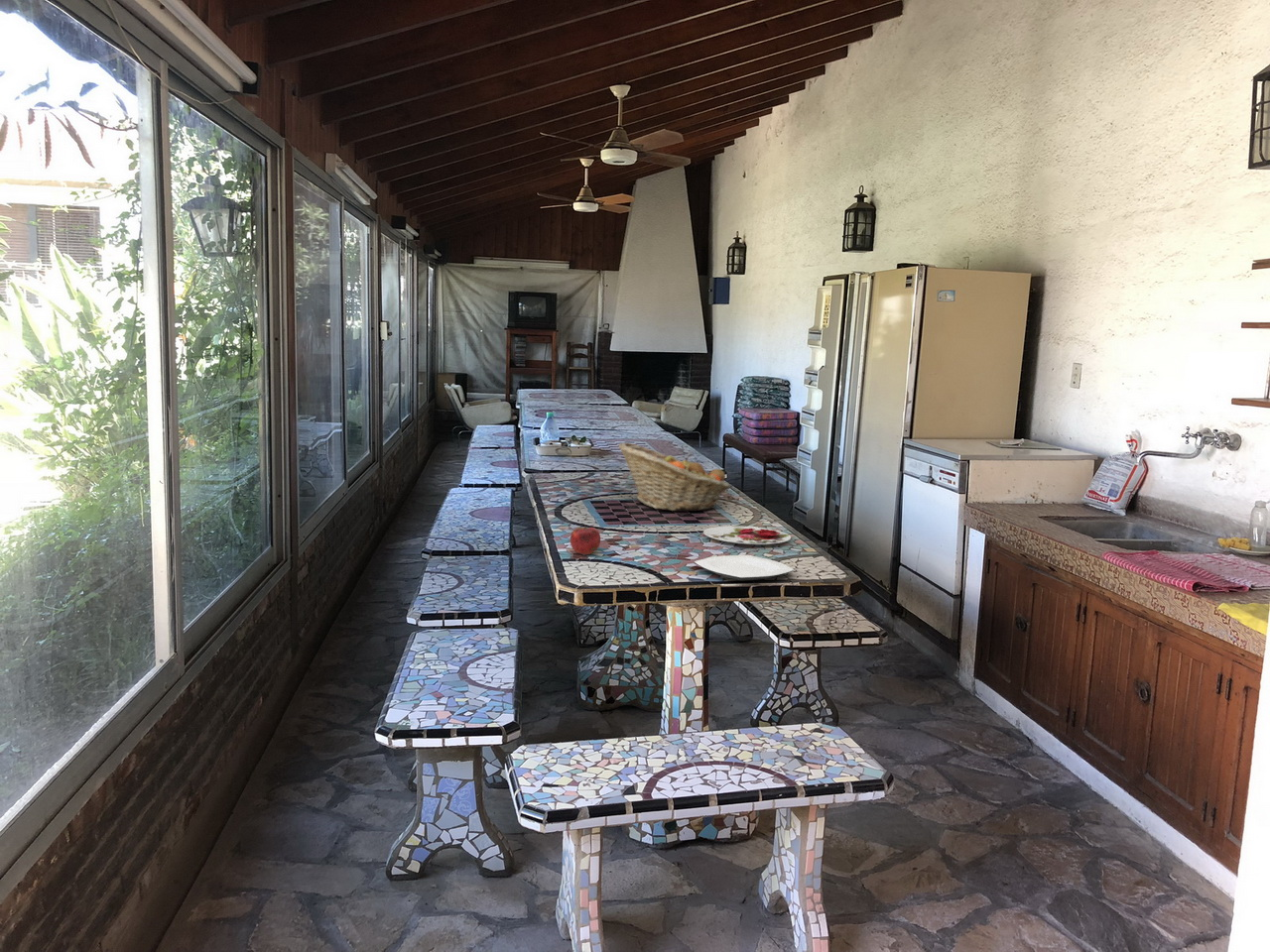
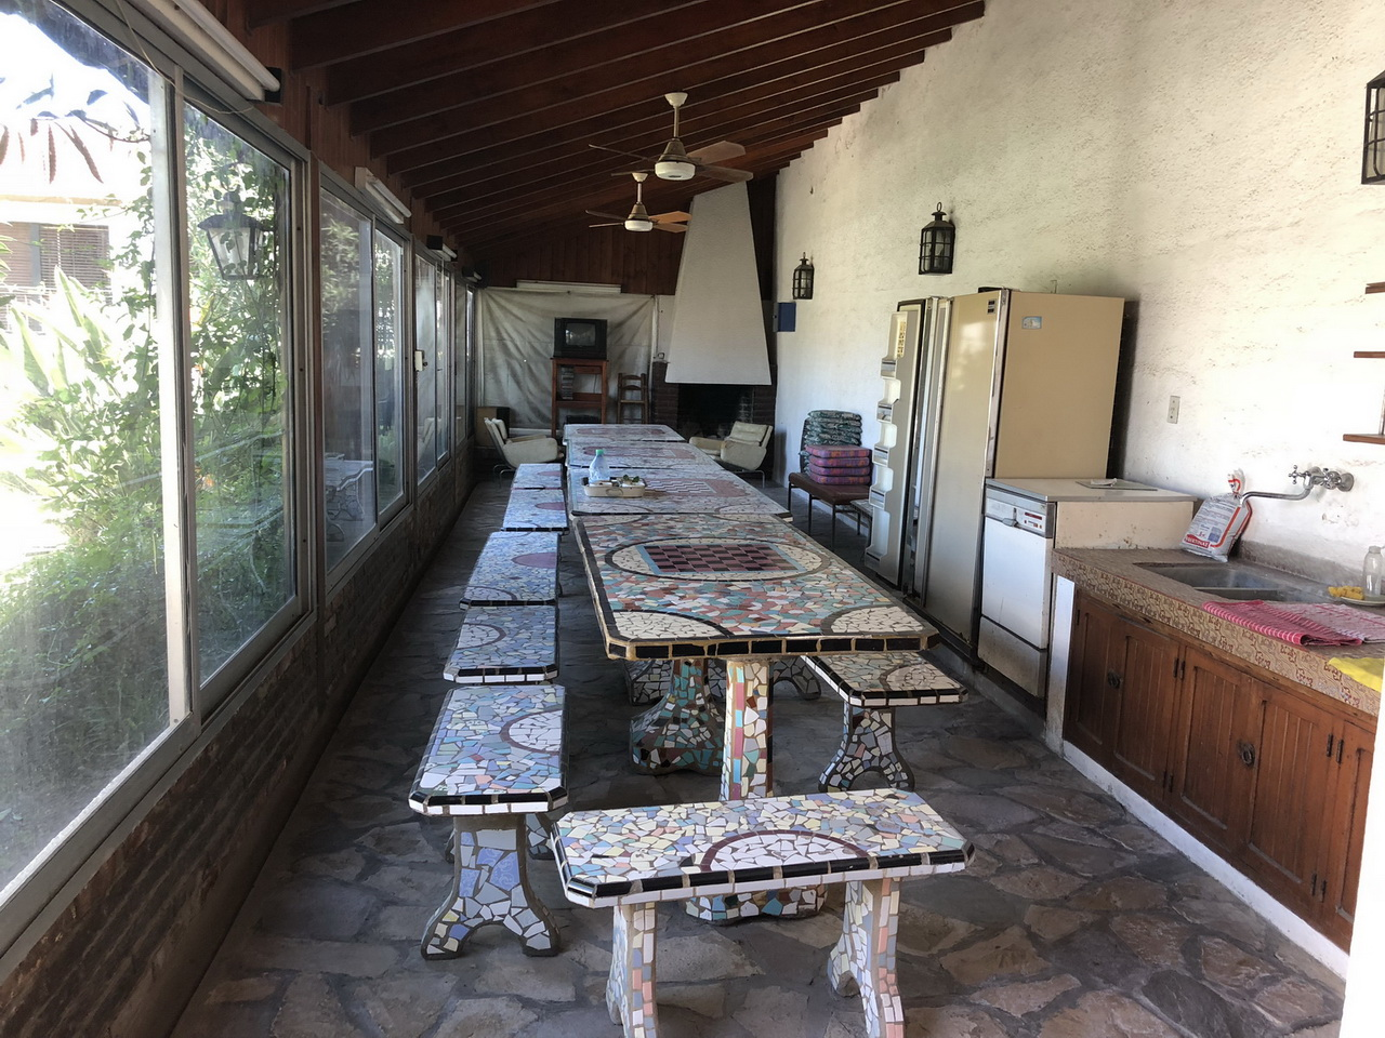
- plate (743, 568)
- plate (746, 534)
- fruit basket (672, 474)
- fruit (585, 538)
